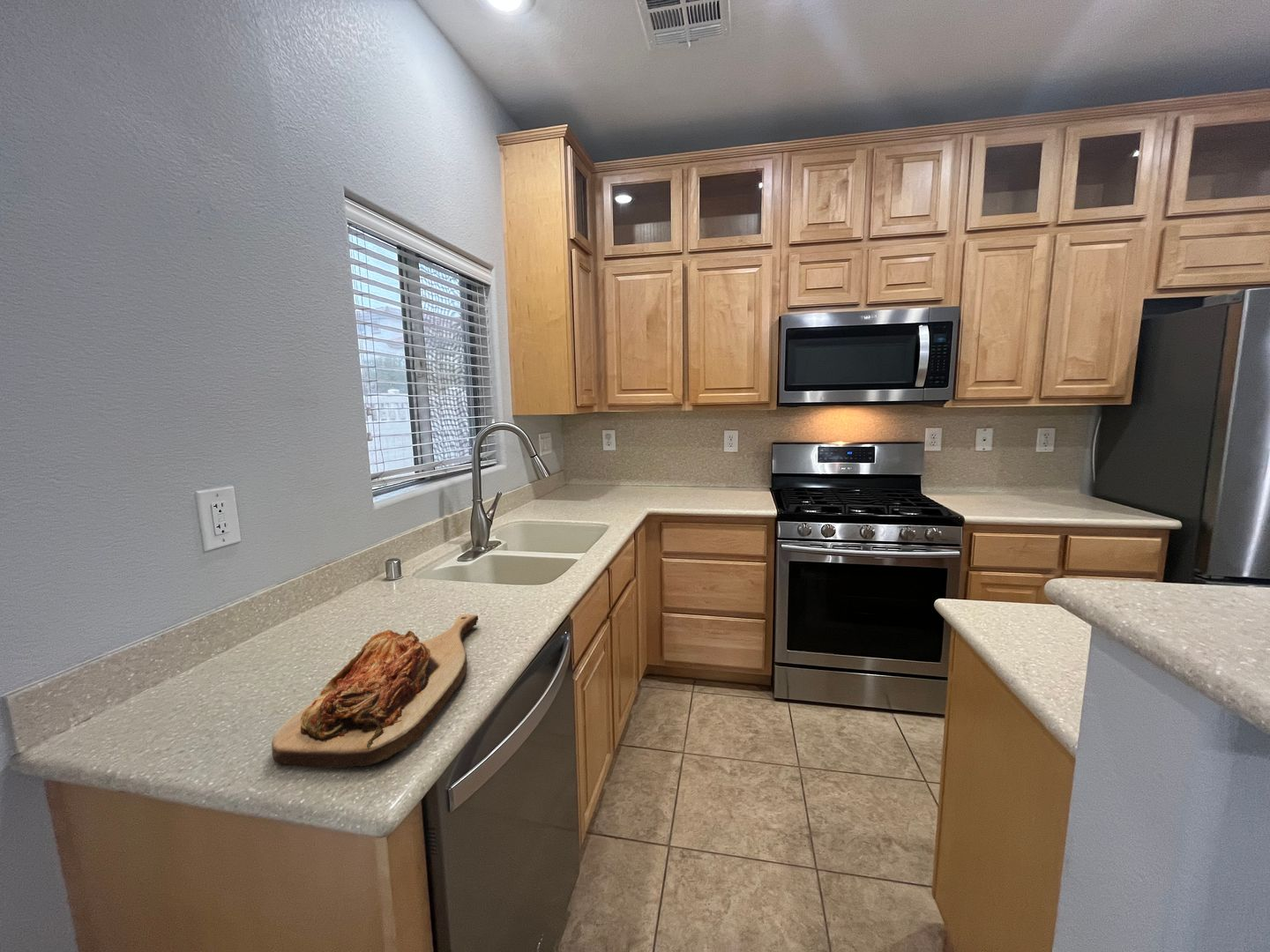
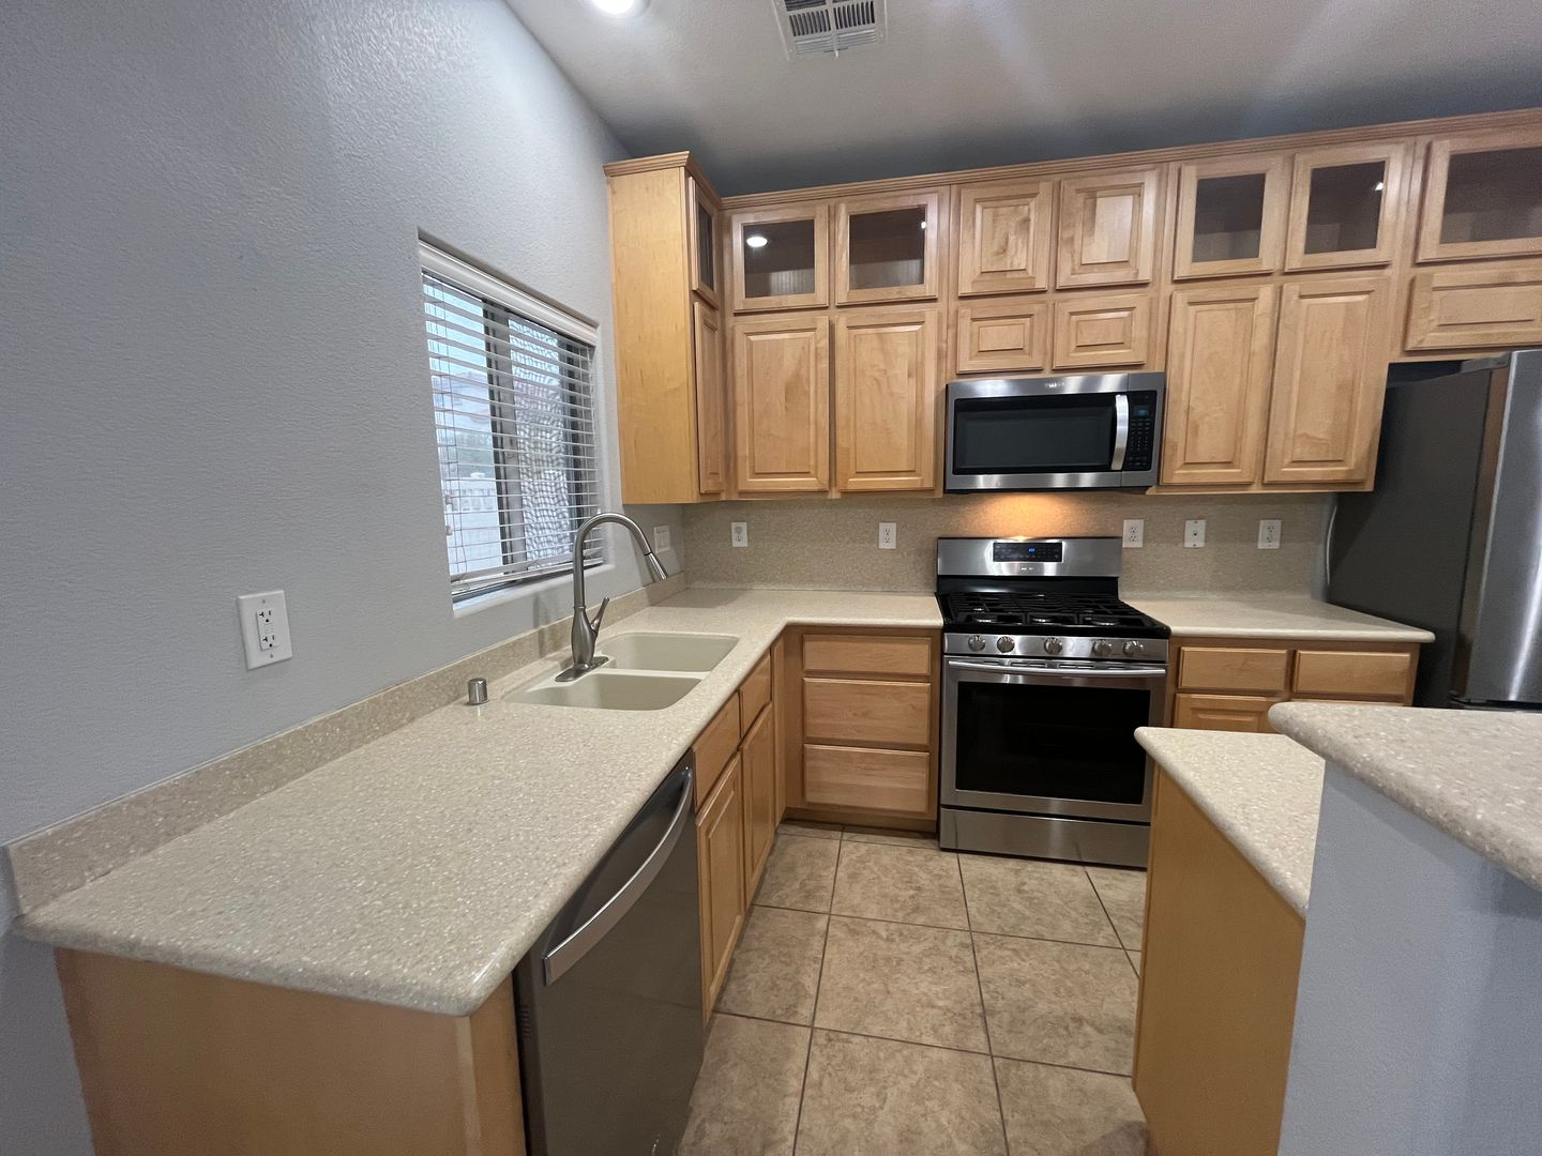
- cutting board (402, 657)
